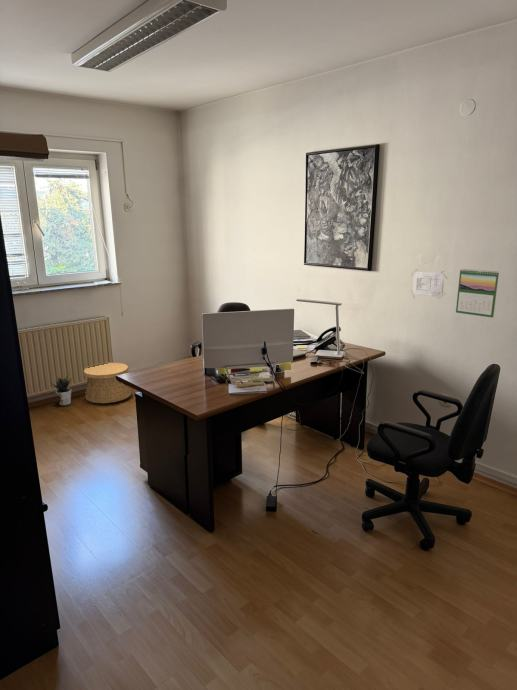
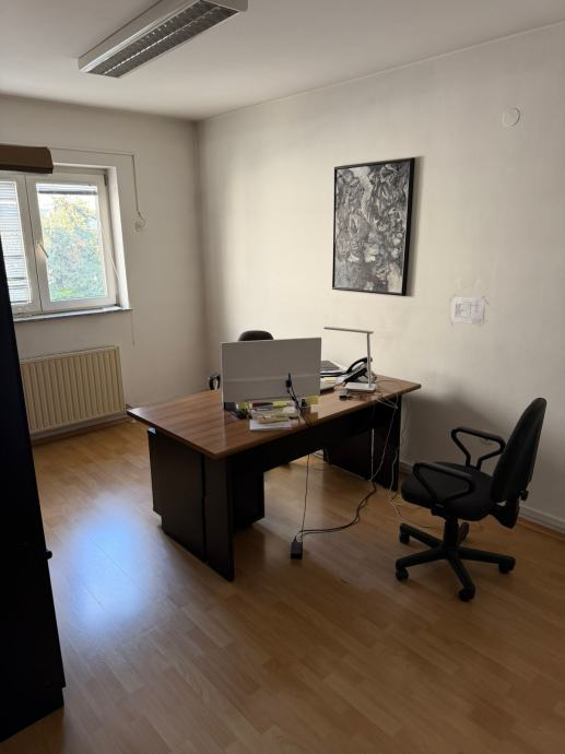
- basket (107, 381)
- potted plant (62, 389)
- calendar (476, 292)
